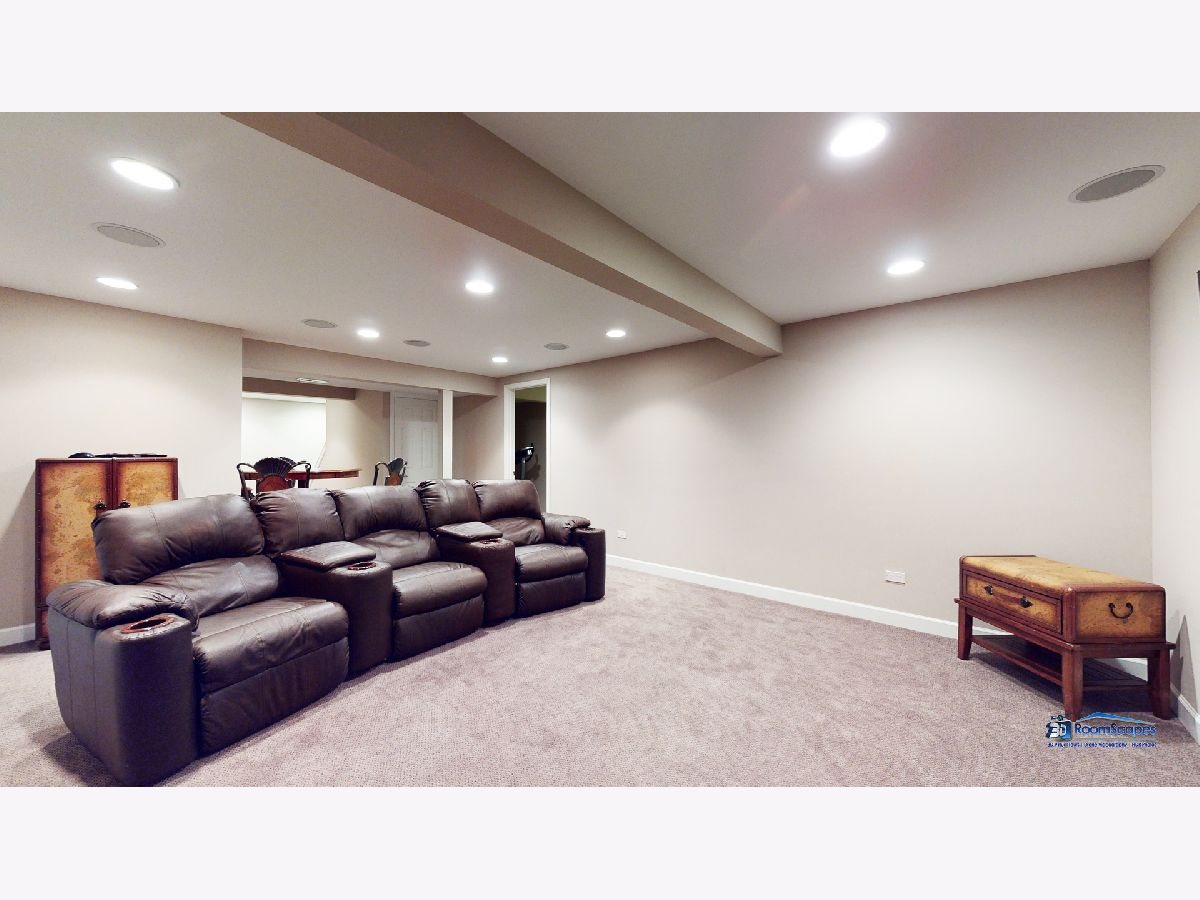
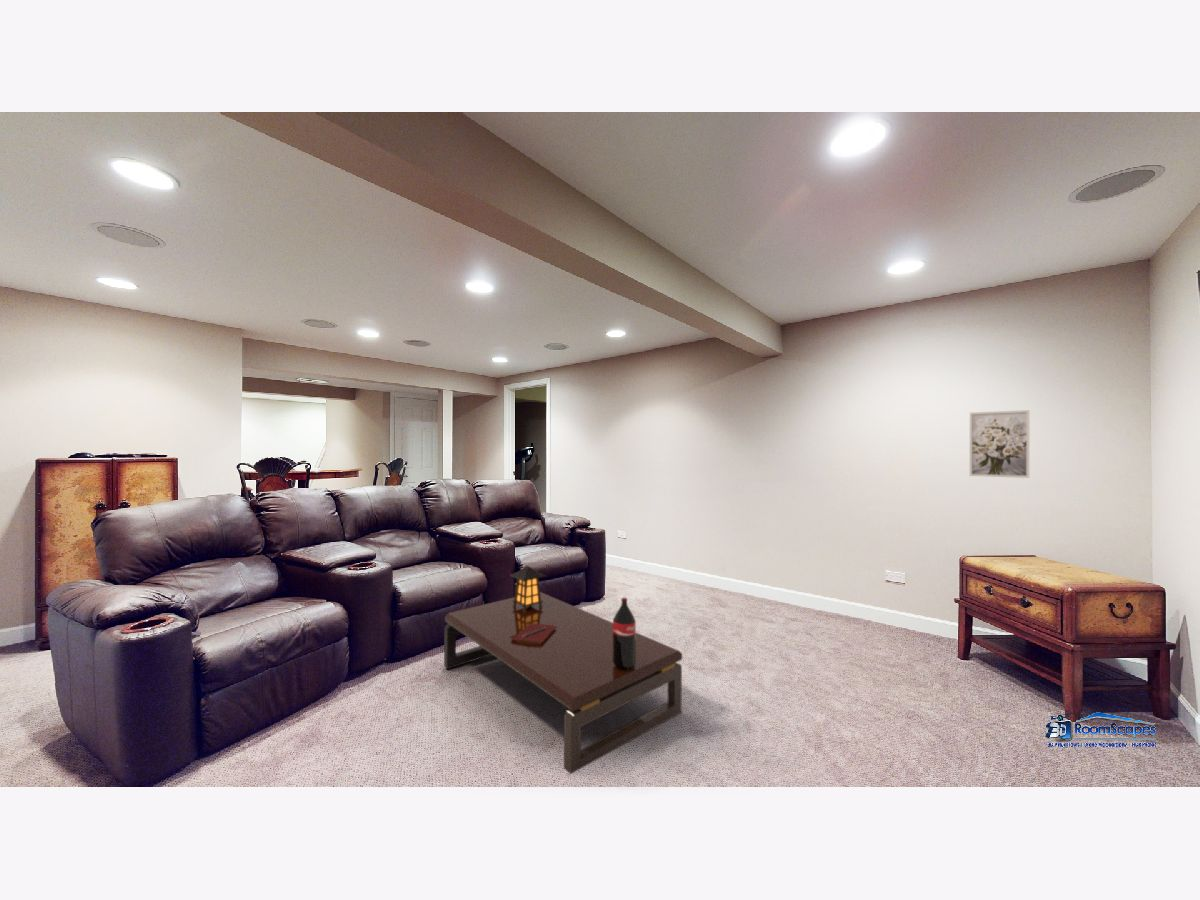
+ wall art (998, 444)
+ coffee table (551, 630)
